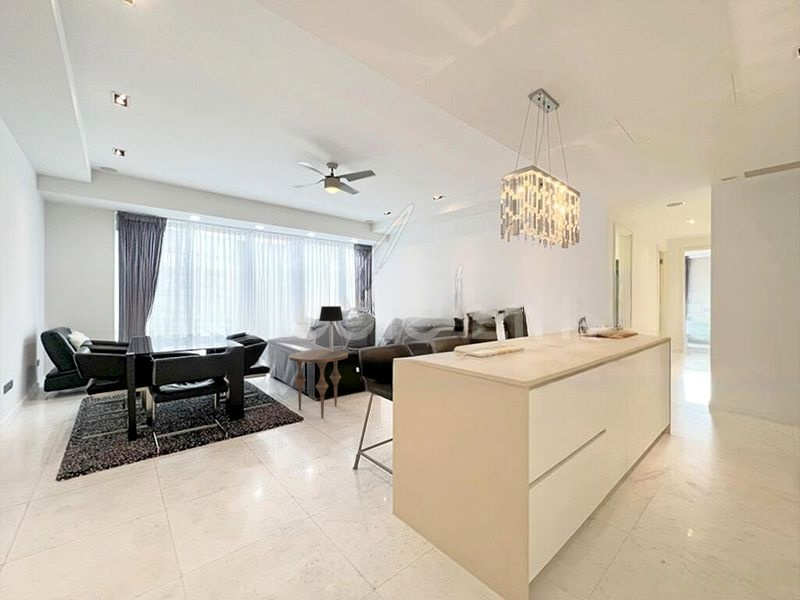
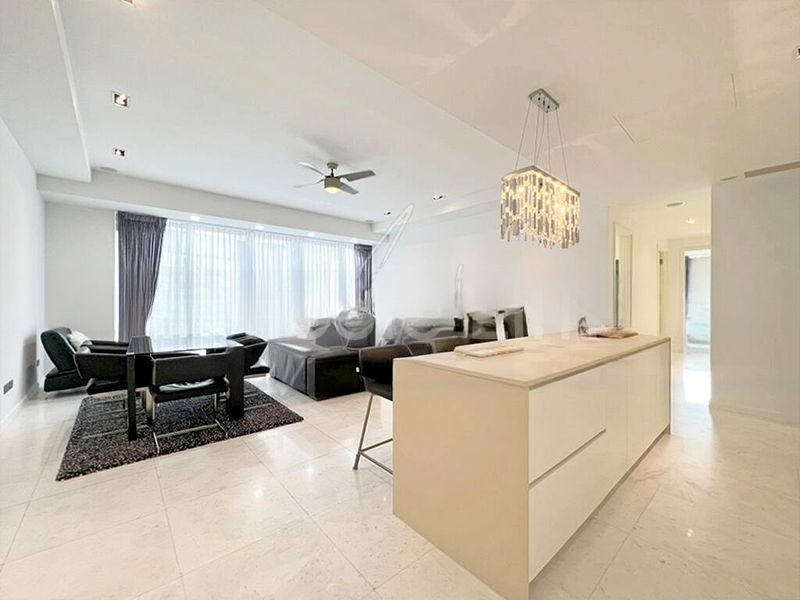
- table lamp (331, 328)
- side table (319, 382)
